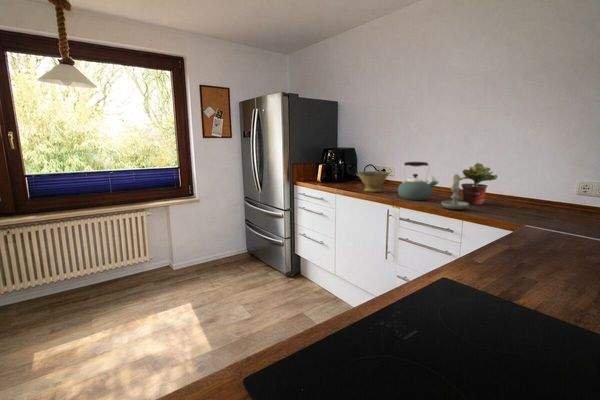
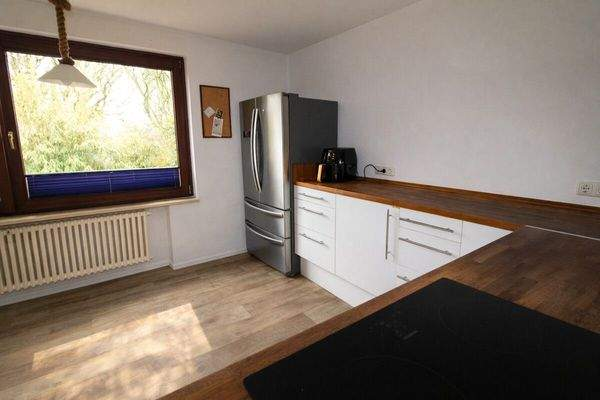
- bowl (372, 181)
- candle (455, 190)
- potted plant (477, 183)
- kettle (418, 180)
